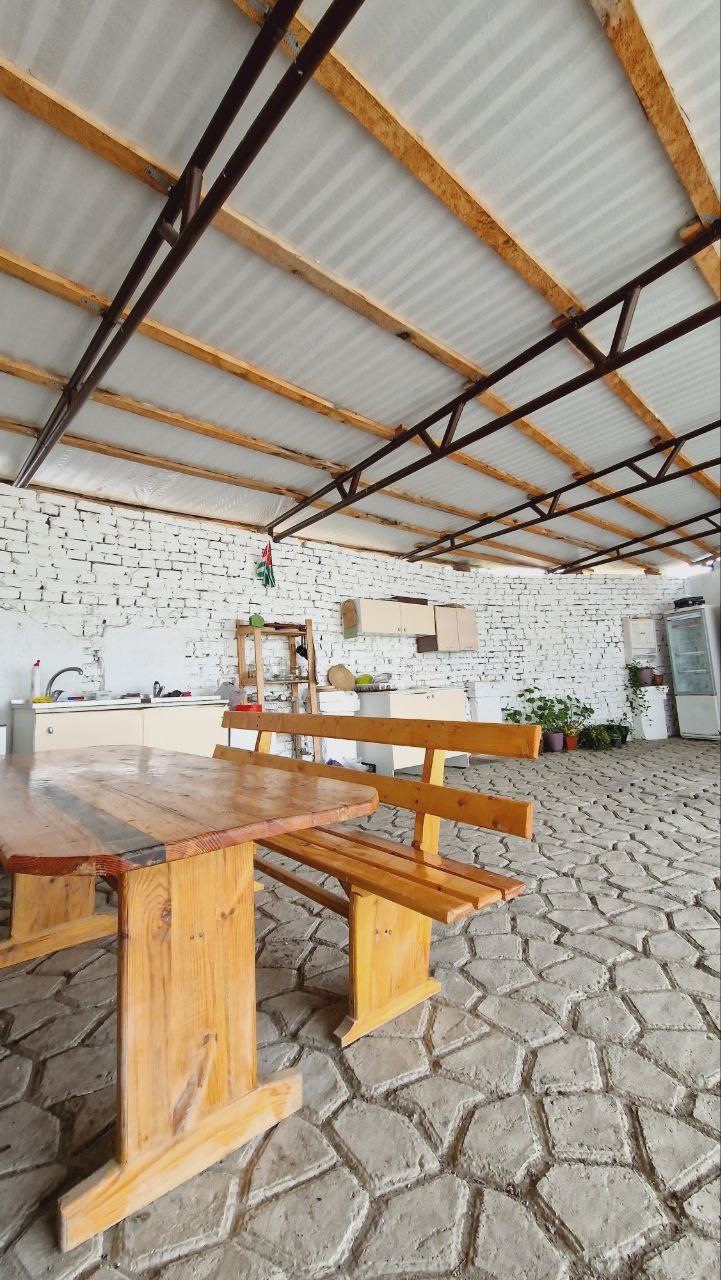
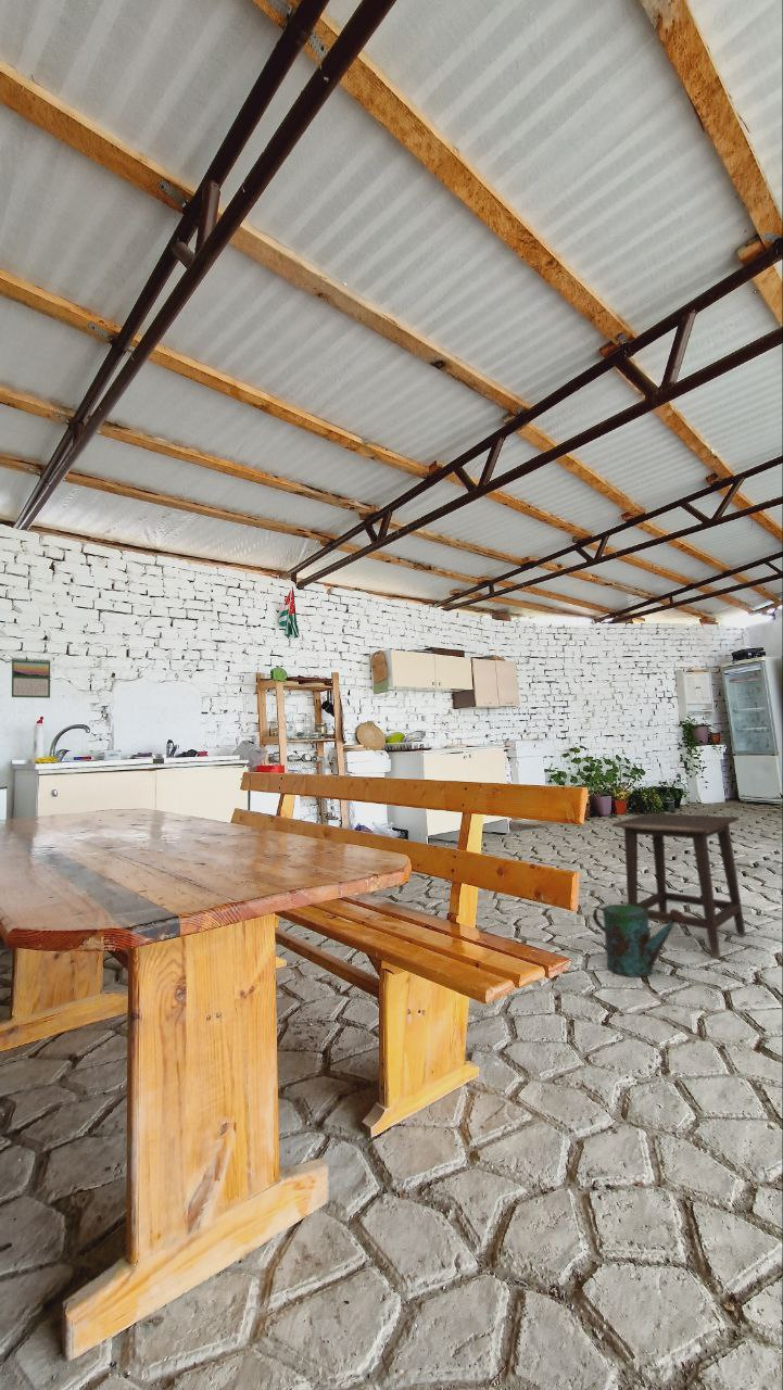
+ side table (679, 894)
+ calendar (30, 678)
+ watering can (637, 936)
